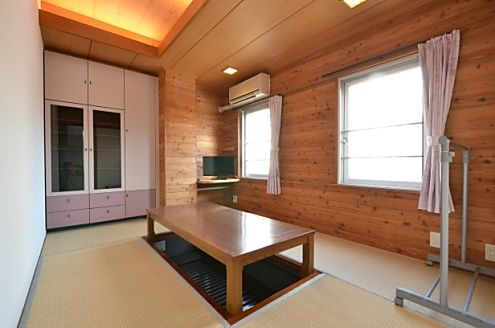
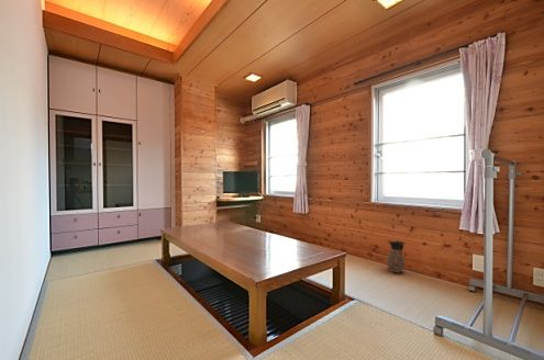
+ ceramic jug (396, 256)
